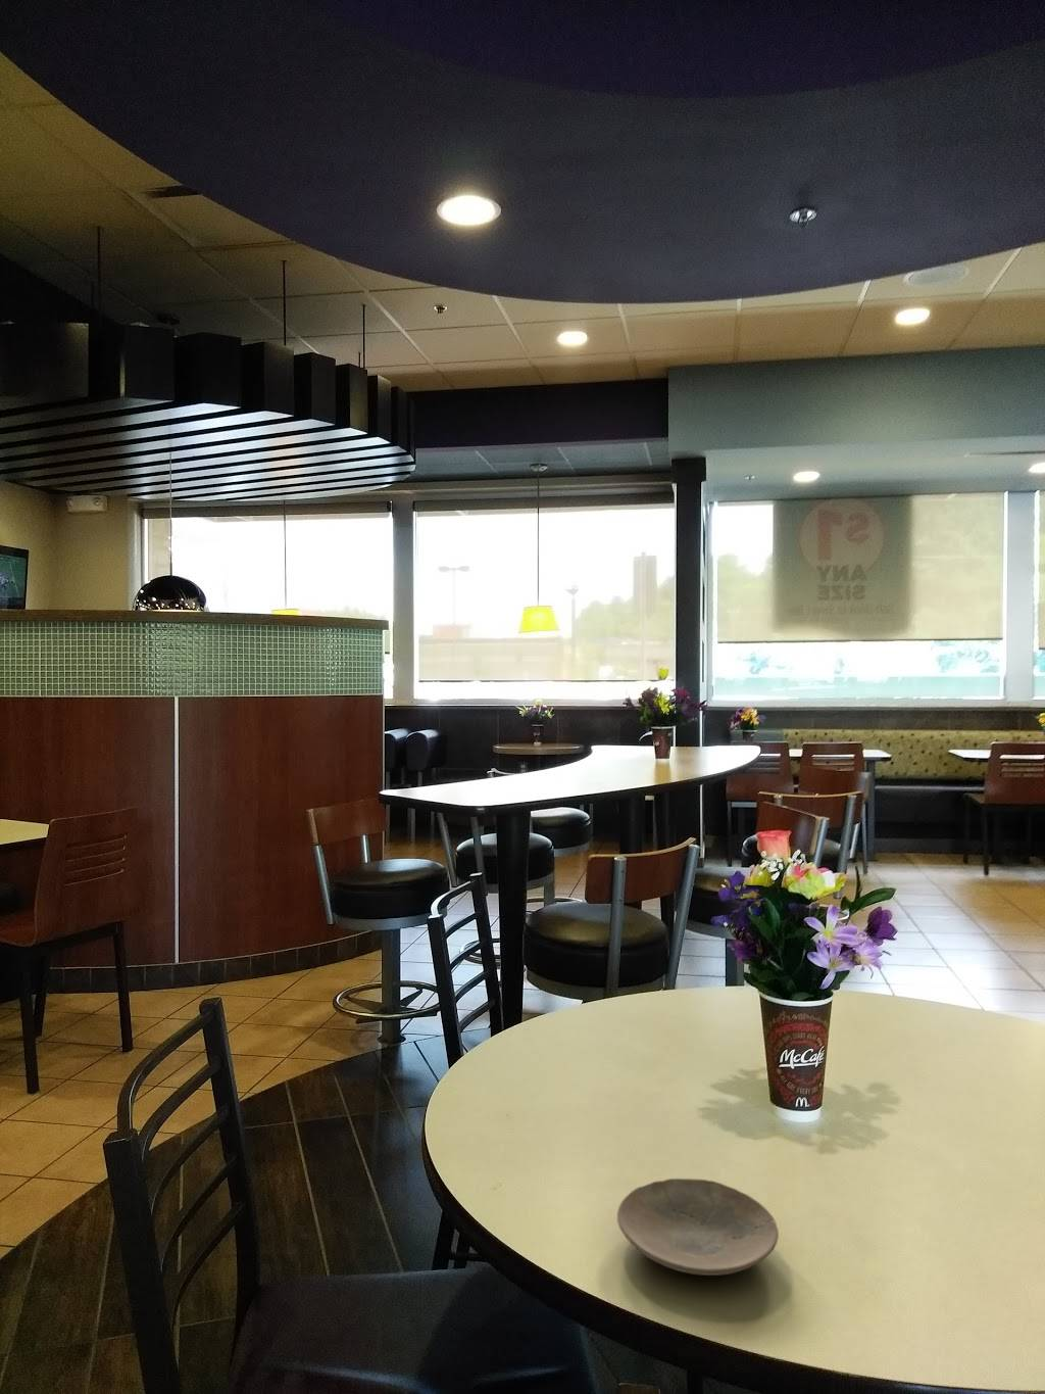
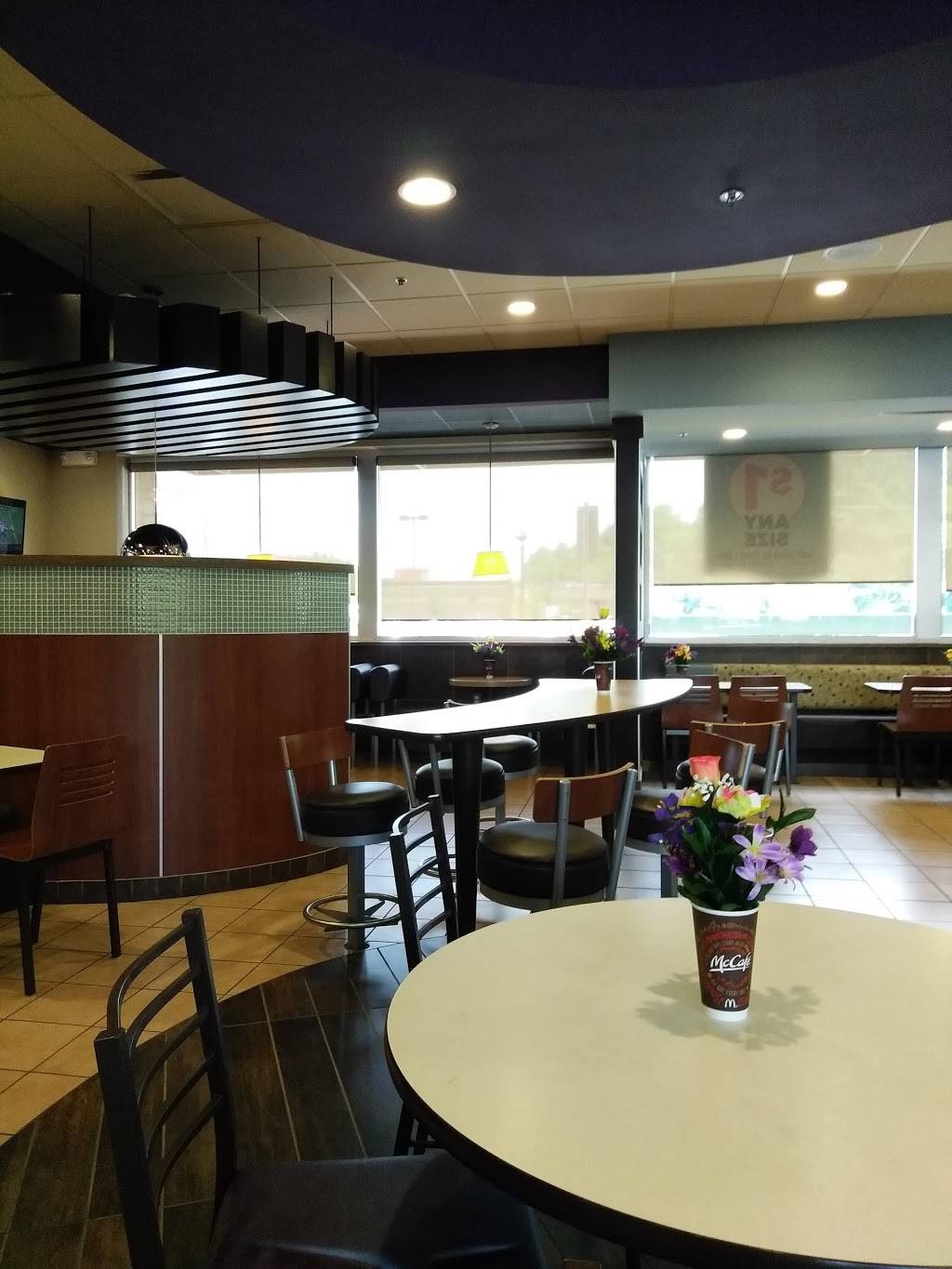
- plate (696, 1231)
